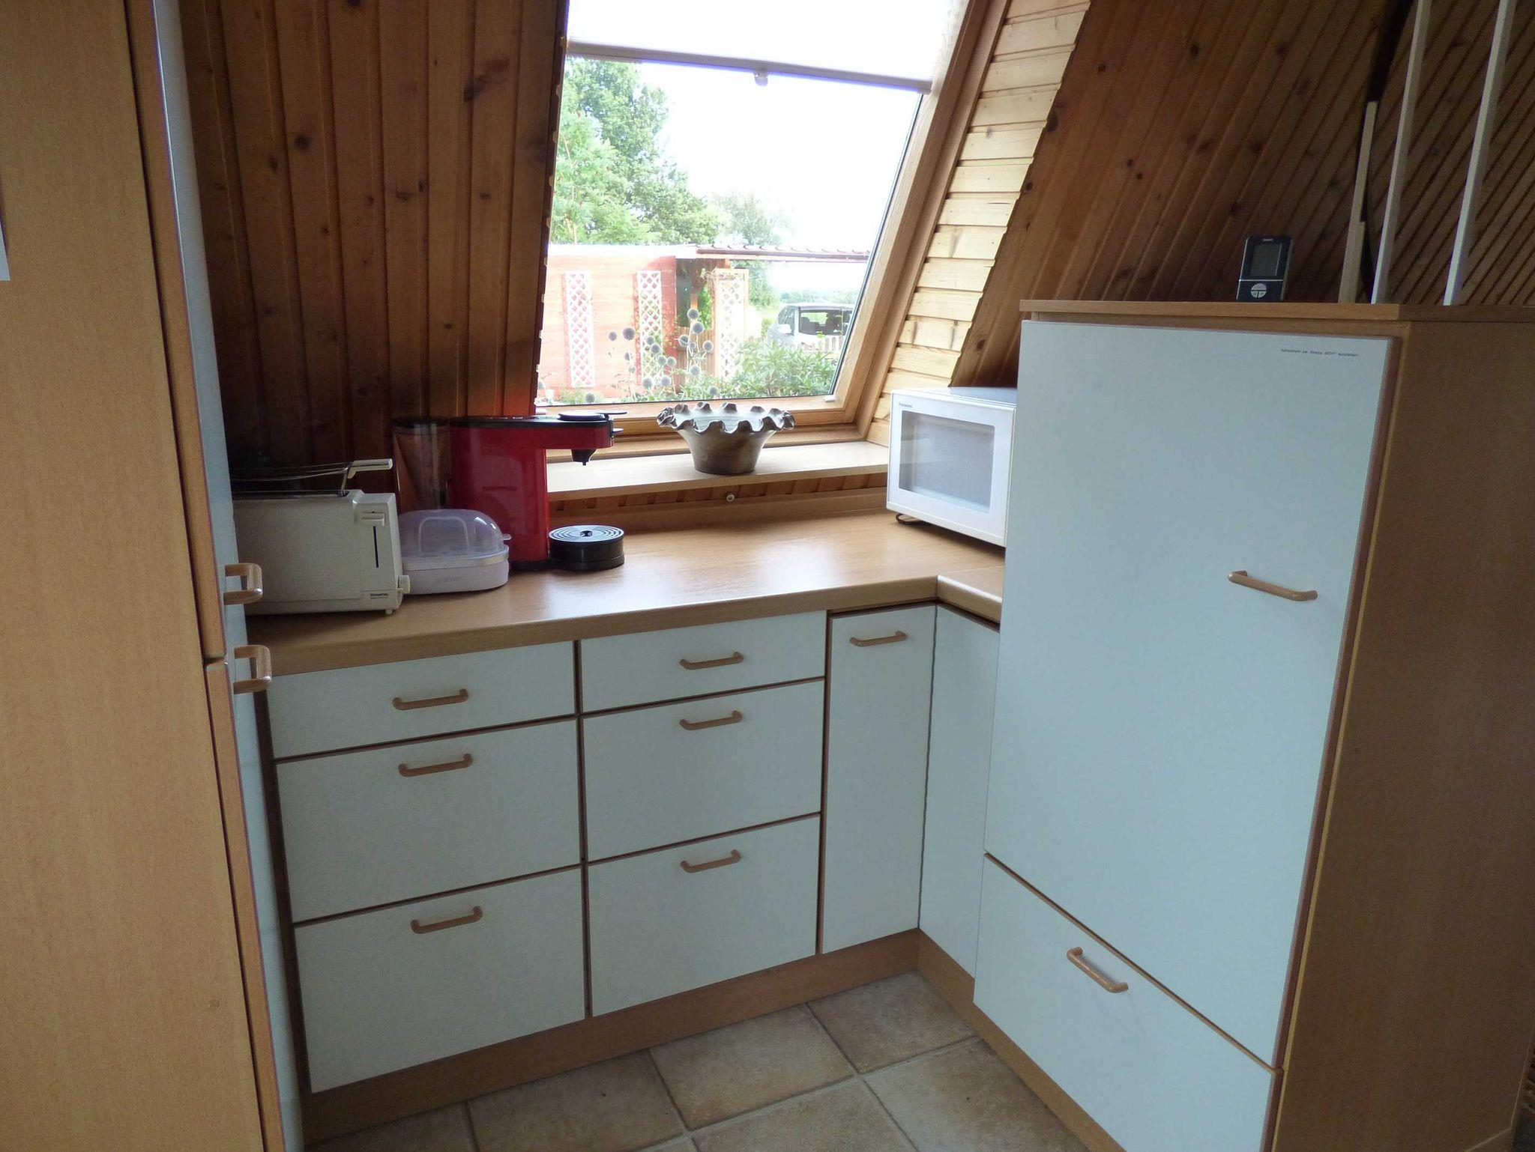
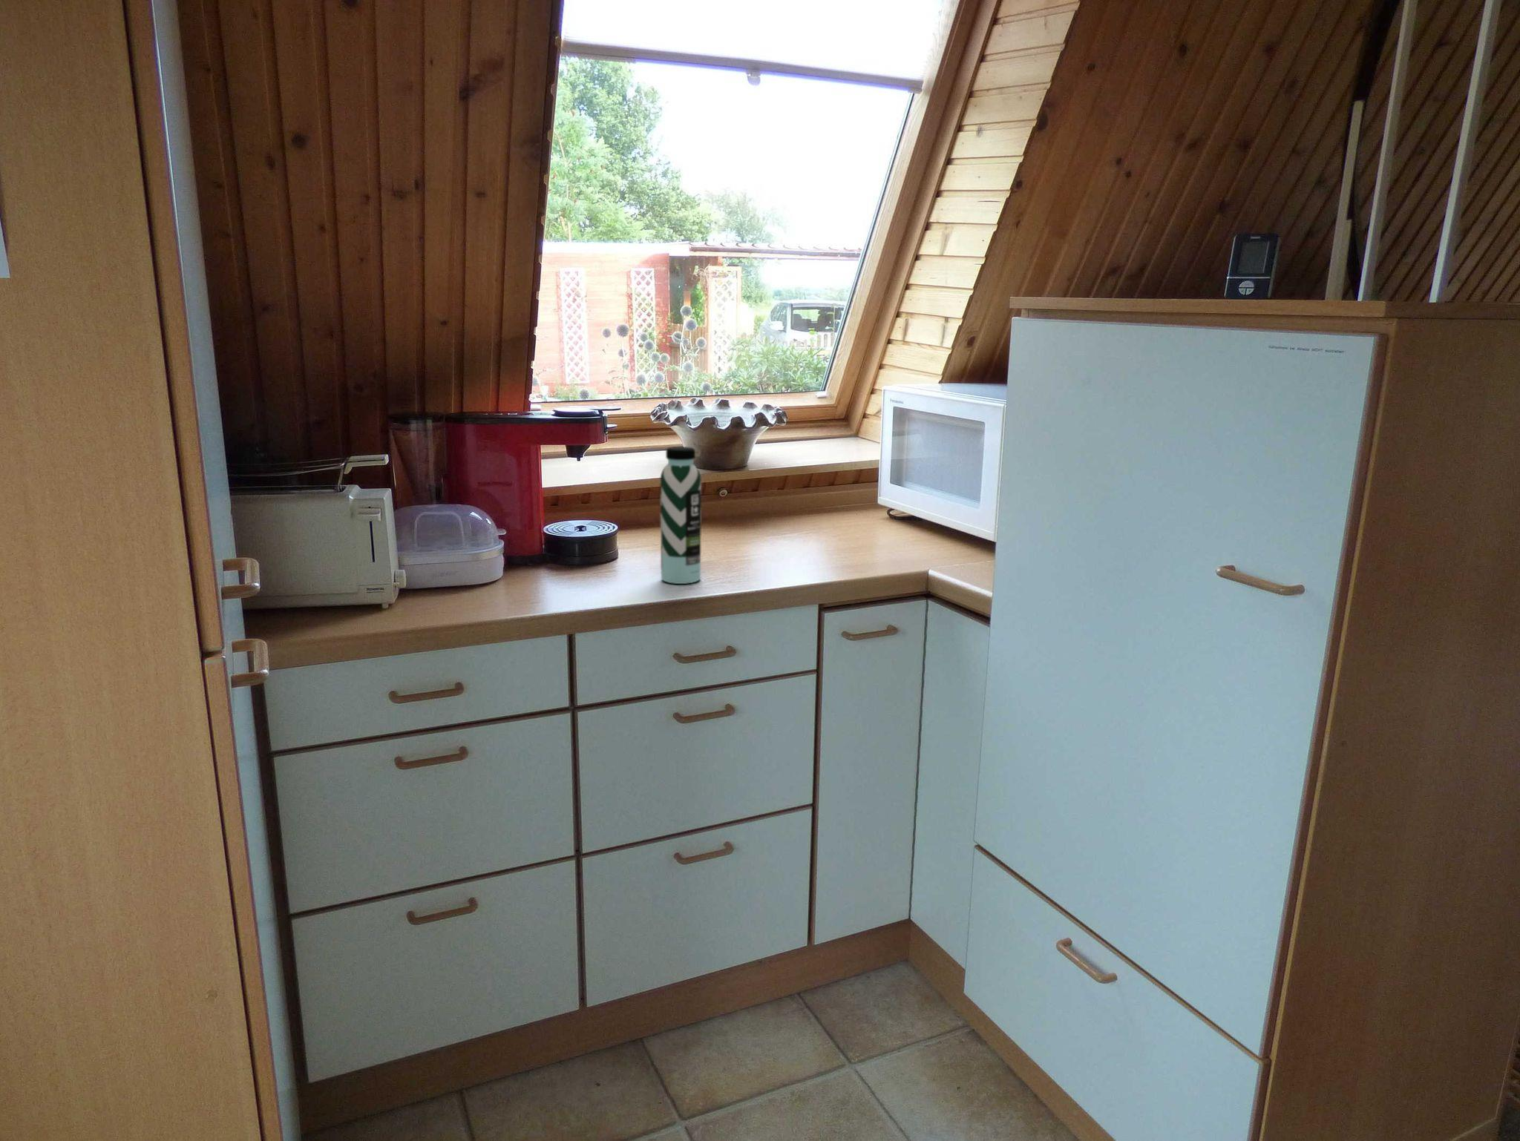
+ water bottle (681, 514)
